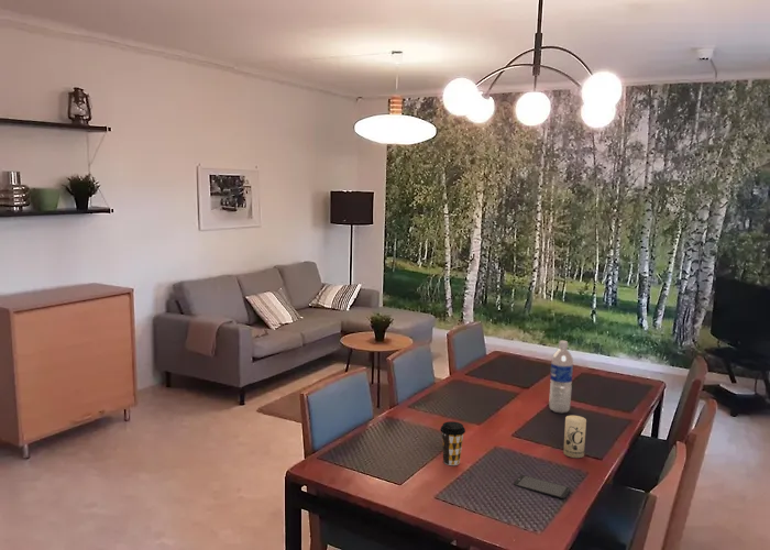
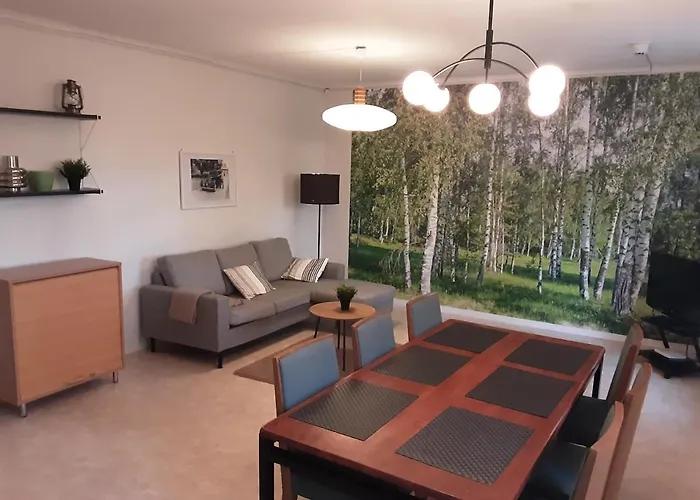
- coffee cup (452, 443)
- smartphone (541, 485)
- water bottle (561, 376)
- candle (574, 436)
